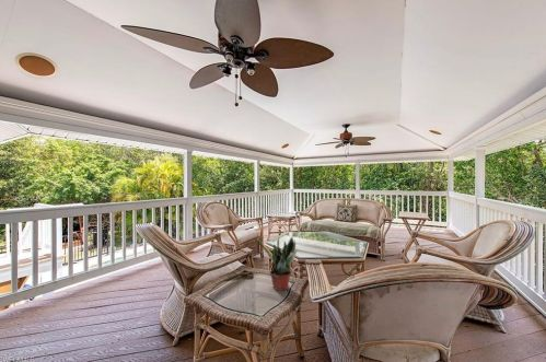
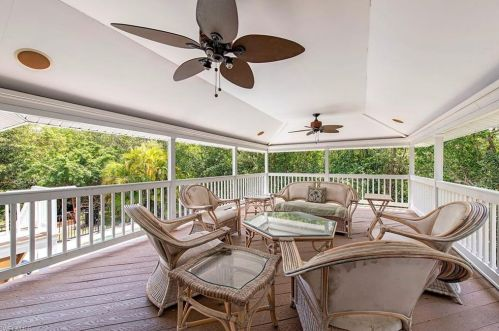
- potted plant (277, 259)
